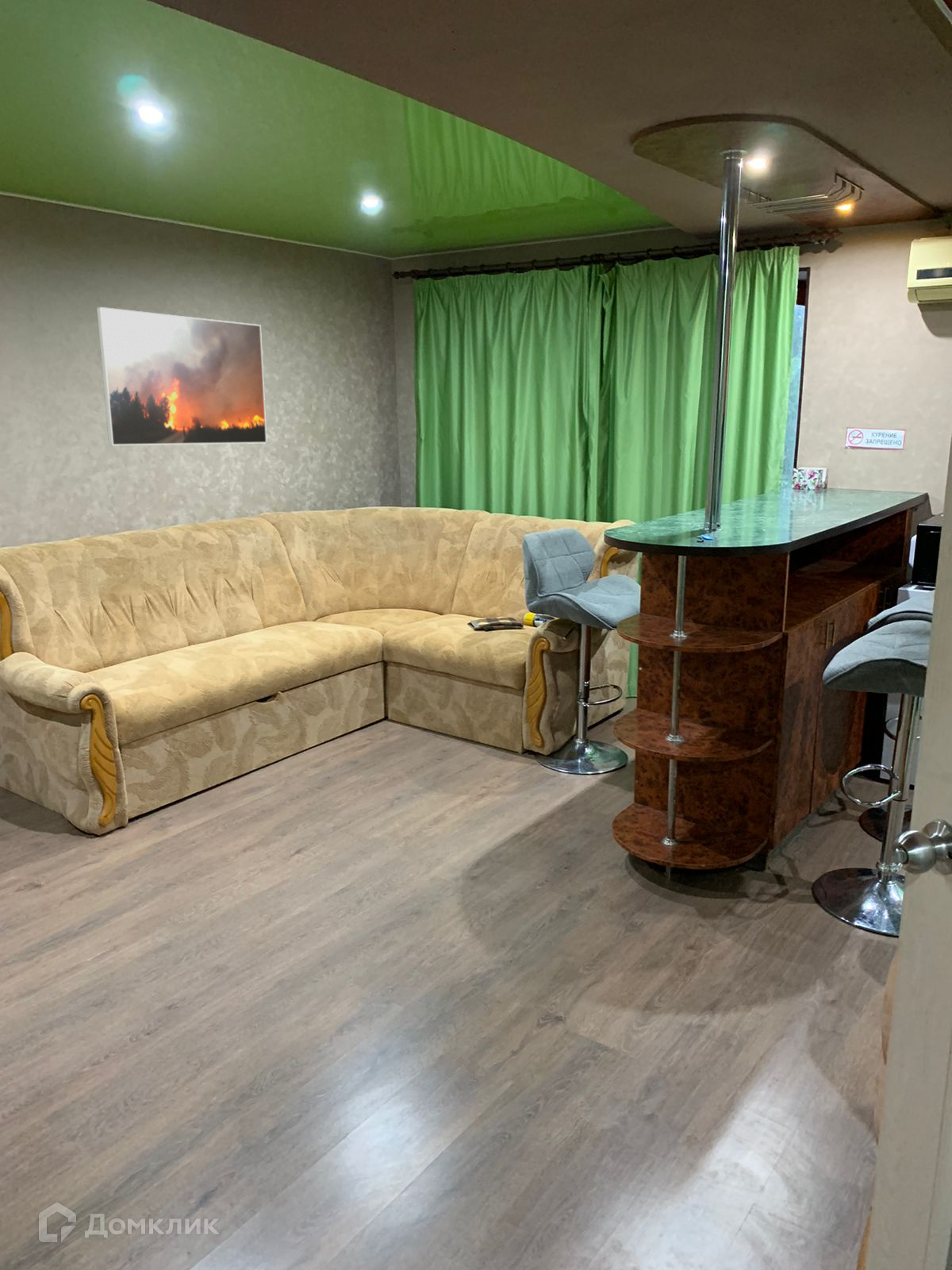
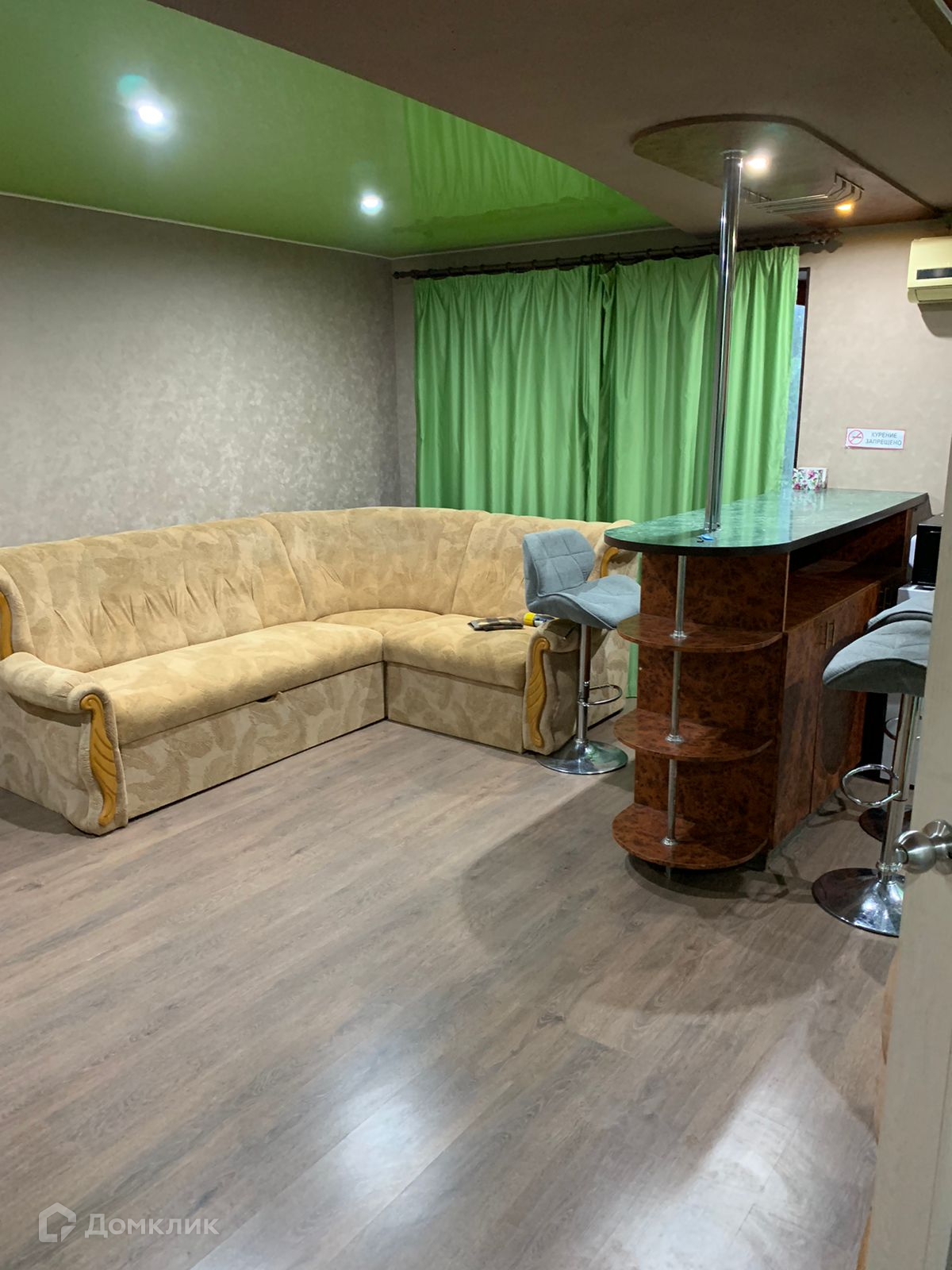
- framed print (189, 381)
